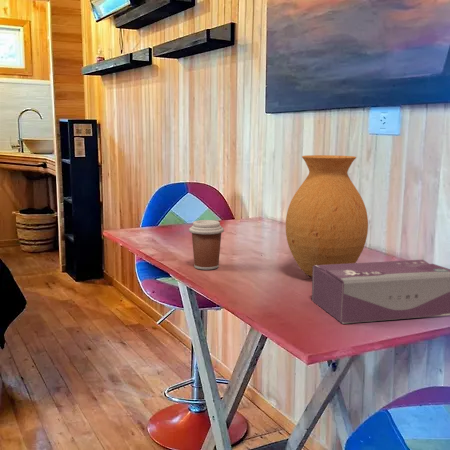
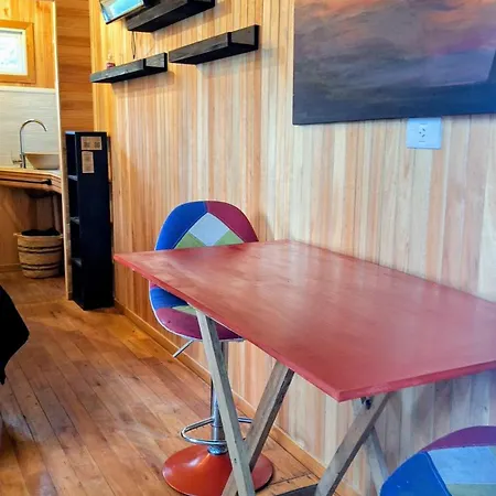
- tissue box (384, 287)
- vase (326, 217)
- coffee cup (206, 244)
